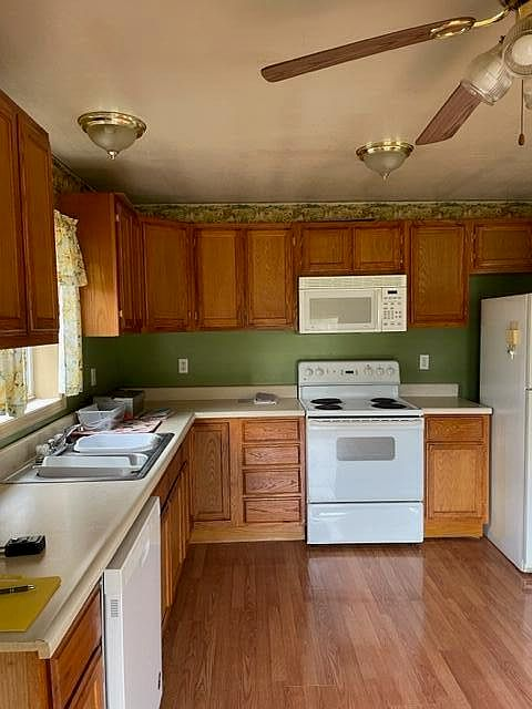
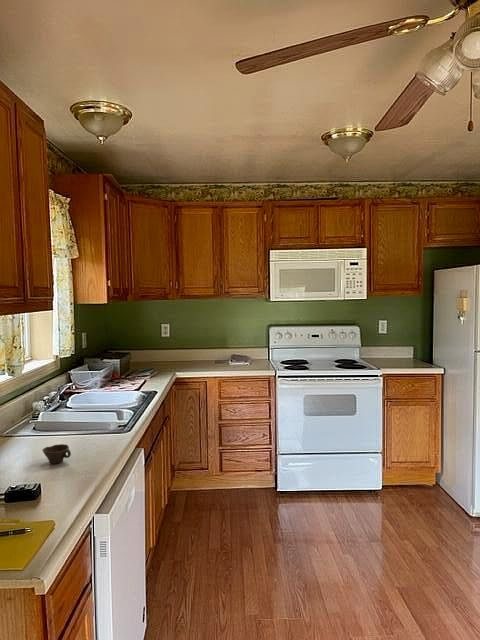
+ cup (57, 454)
